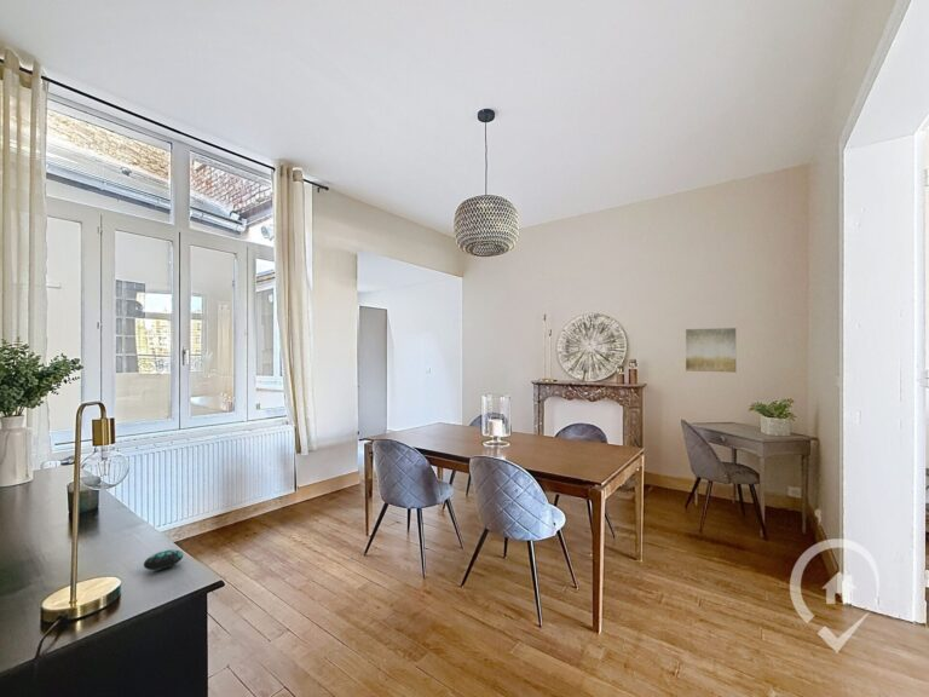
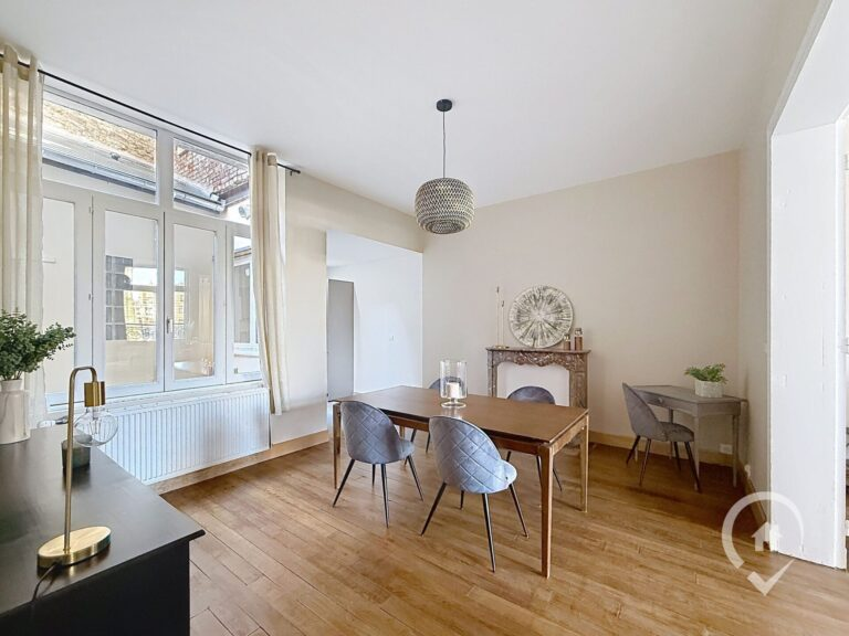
- wall art (710, 350)
- decorative egg (163, 559)
